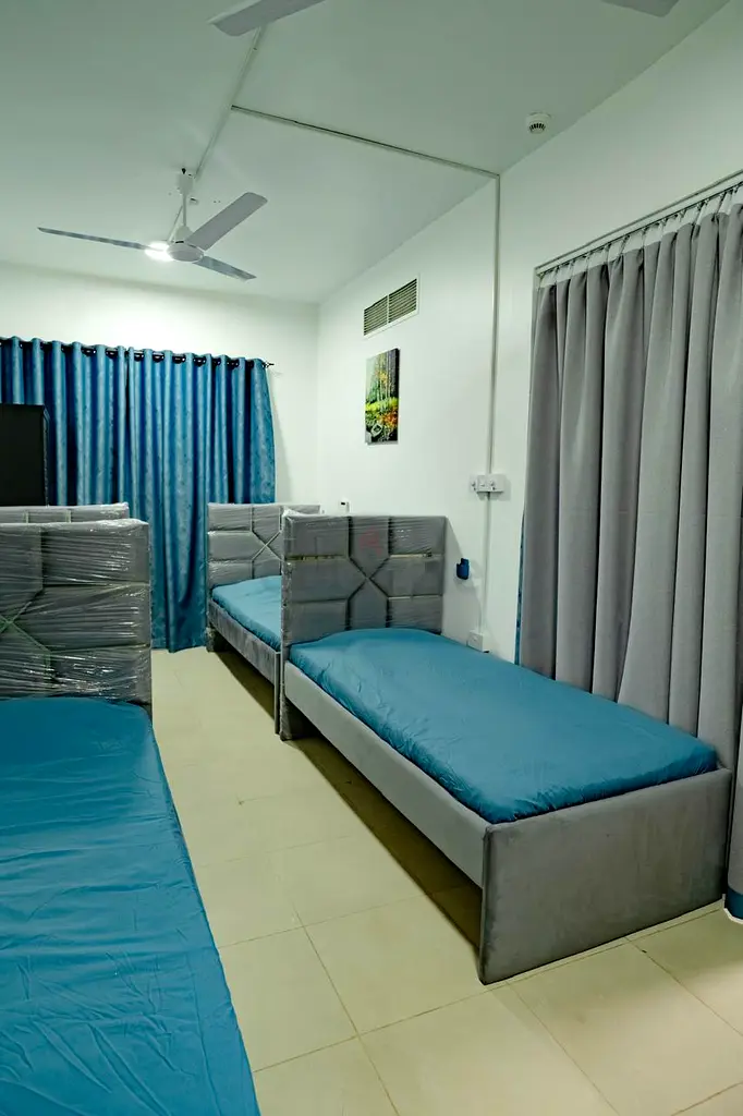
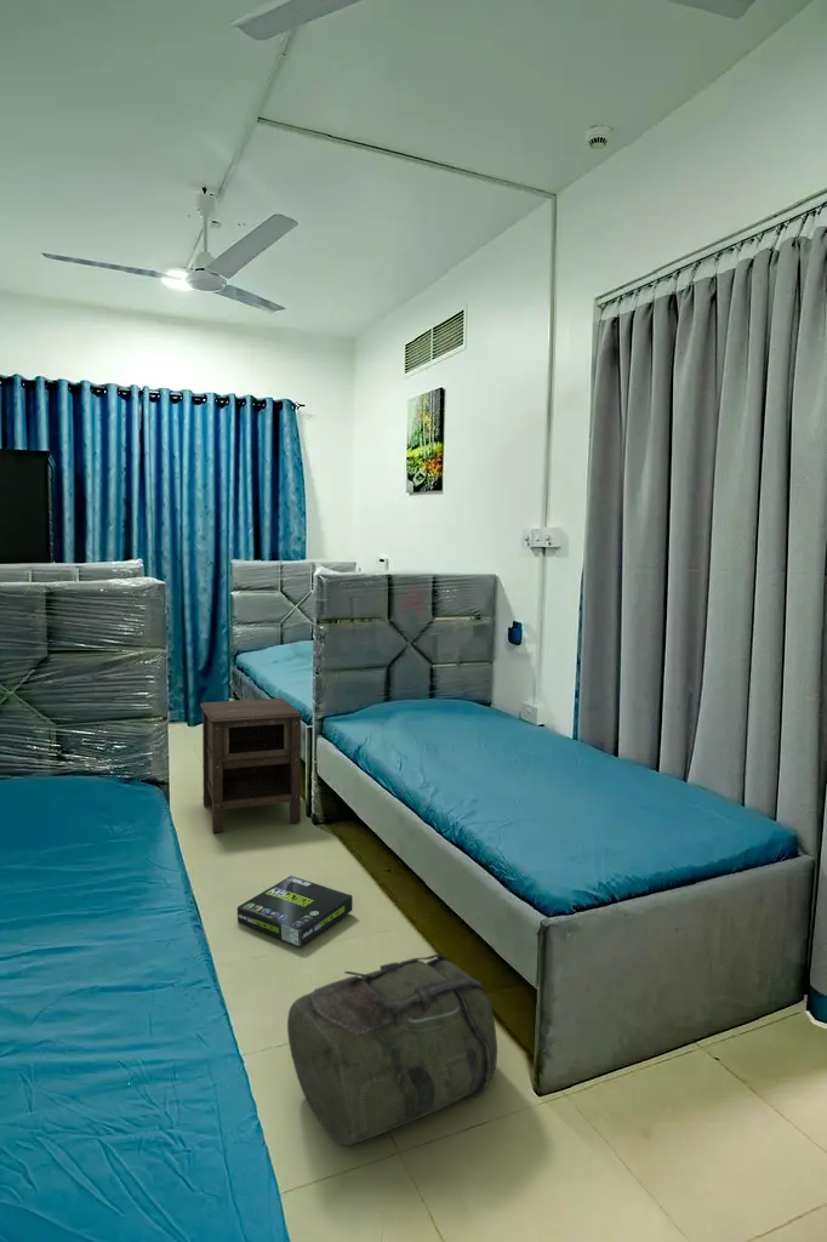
+ box (295, 908)
+ backpack (397, 1027)
+ nightstand (250, 760)
